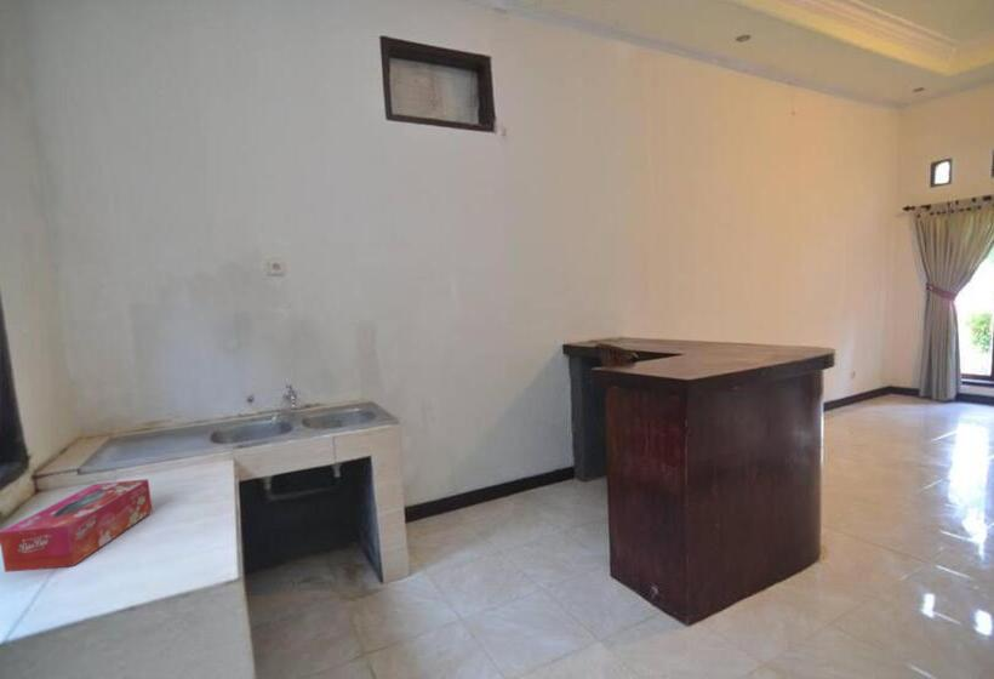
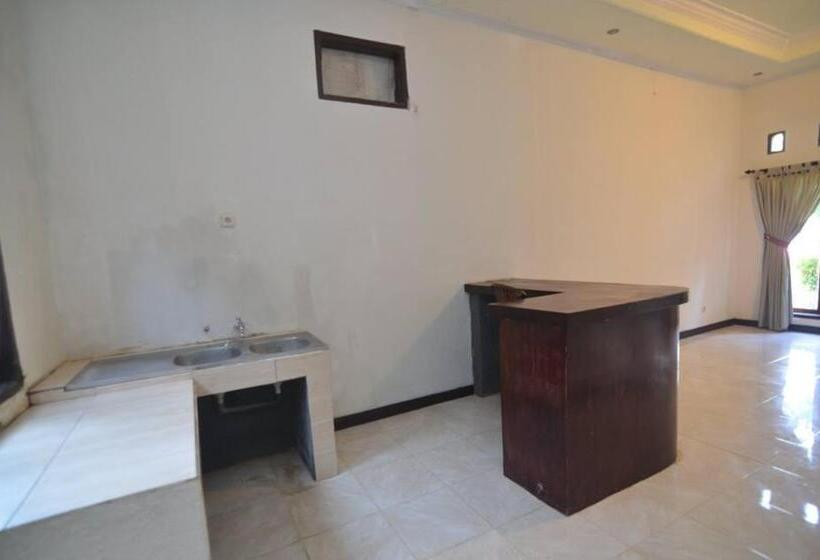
- tissue box (85, 520)
